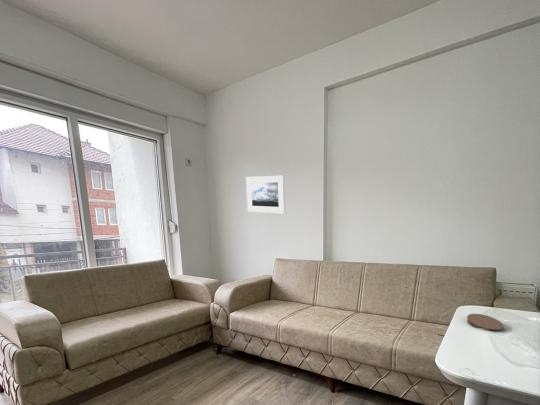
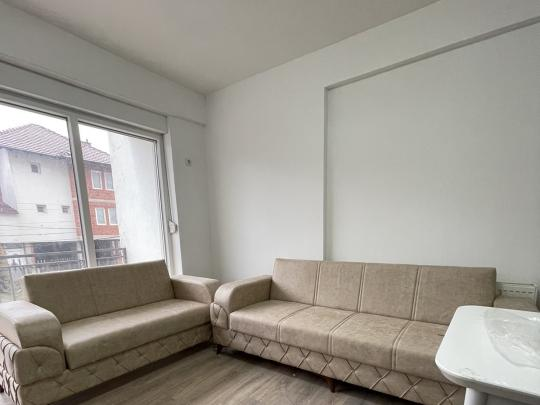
- coaster (484, 322)
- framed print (264, 194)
